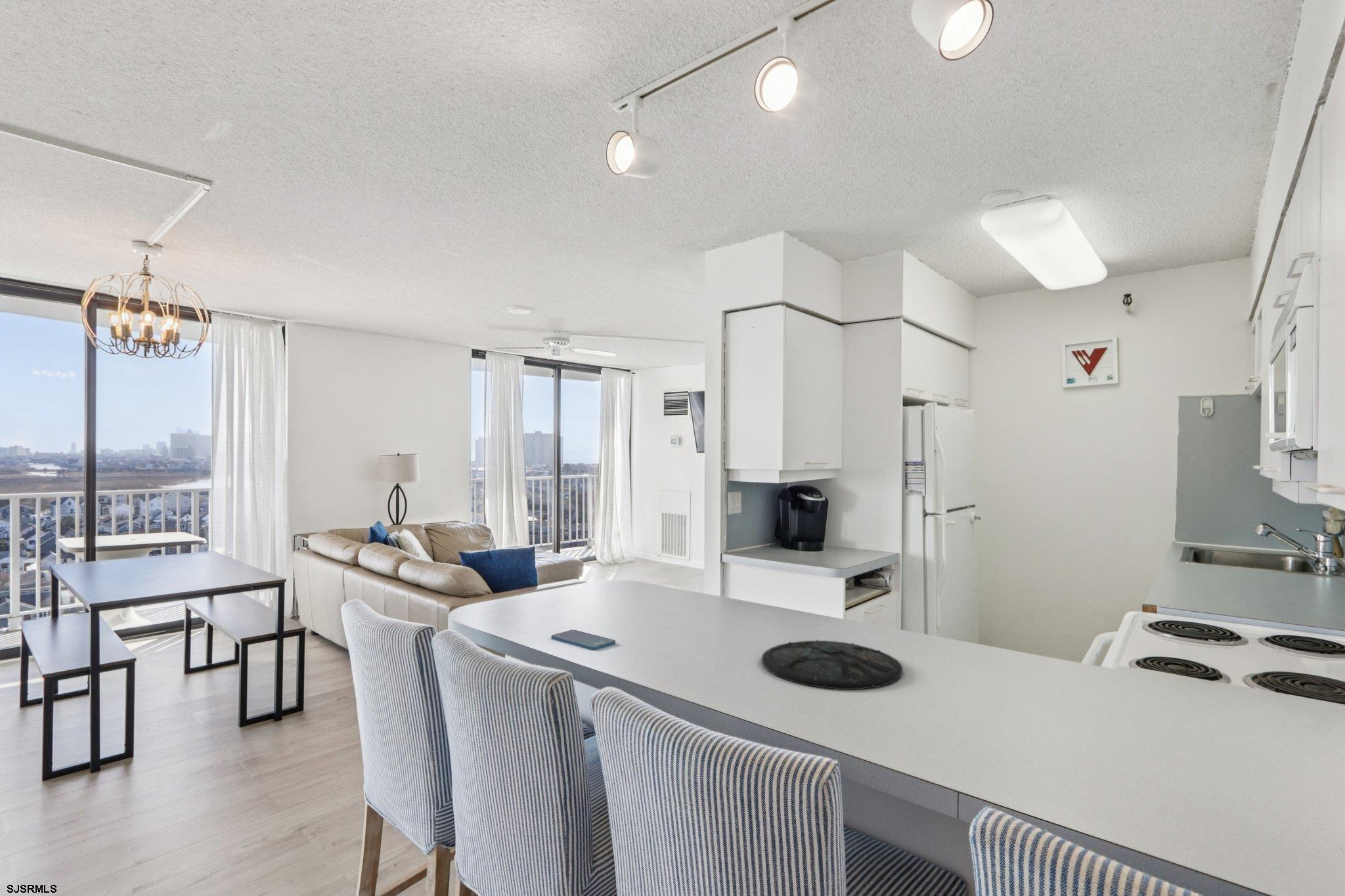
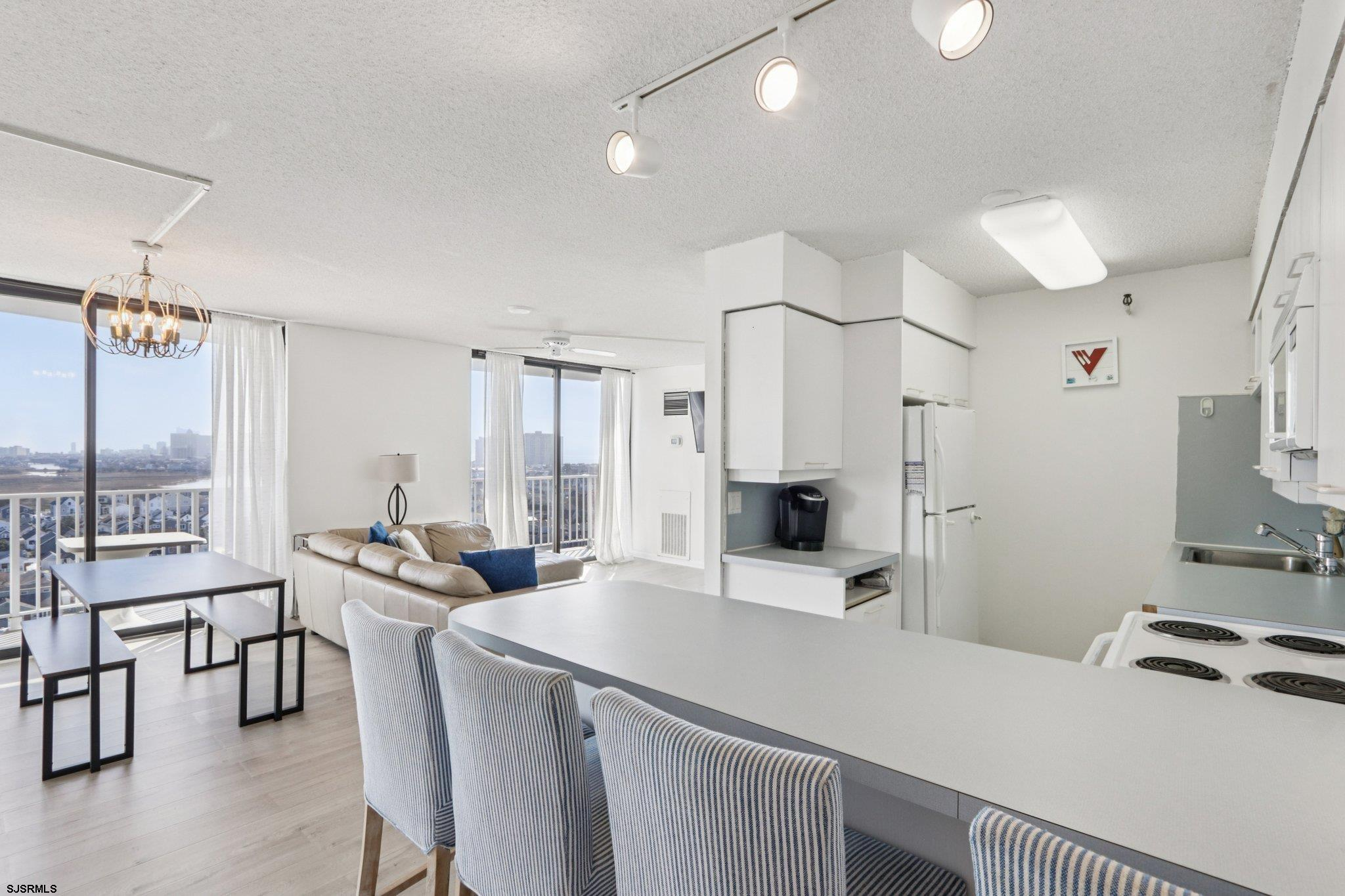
- smartphone (583, 639)
- plate (830, 654)
